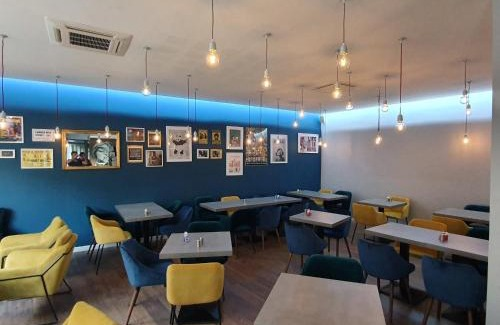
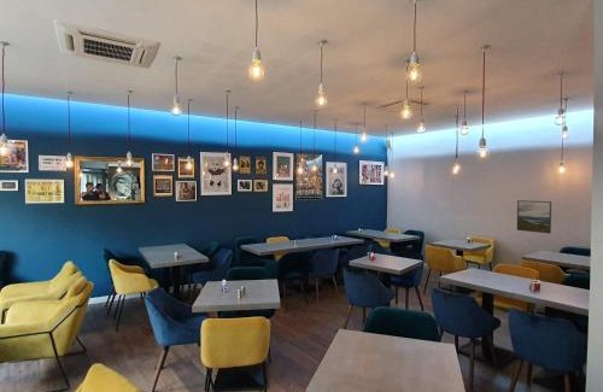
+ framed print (533, 216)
